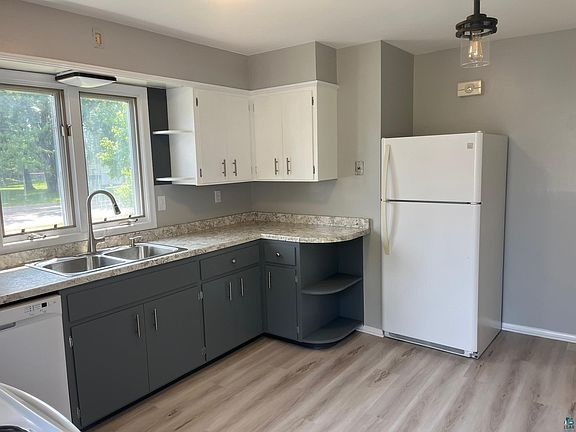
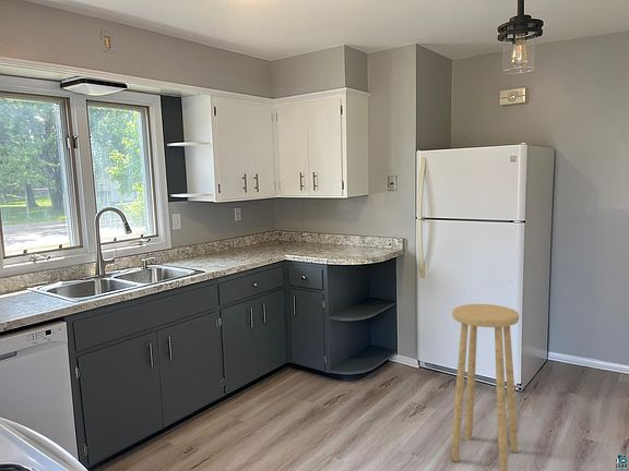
+ stool (474, 384)
